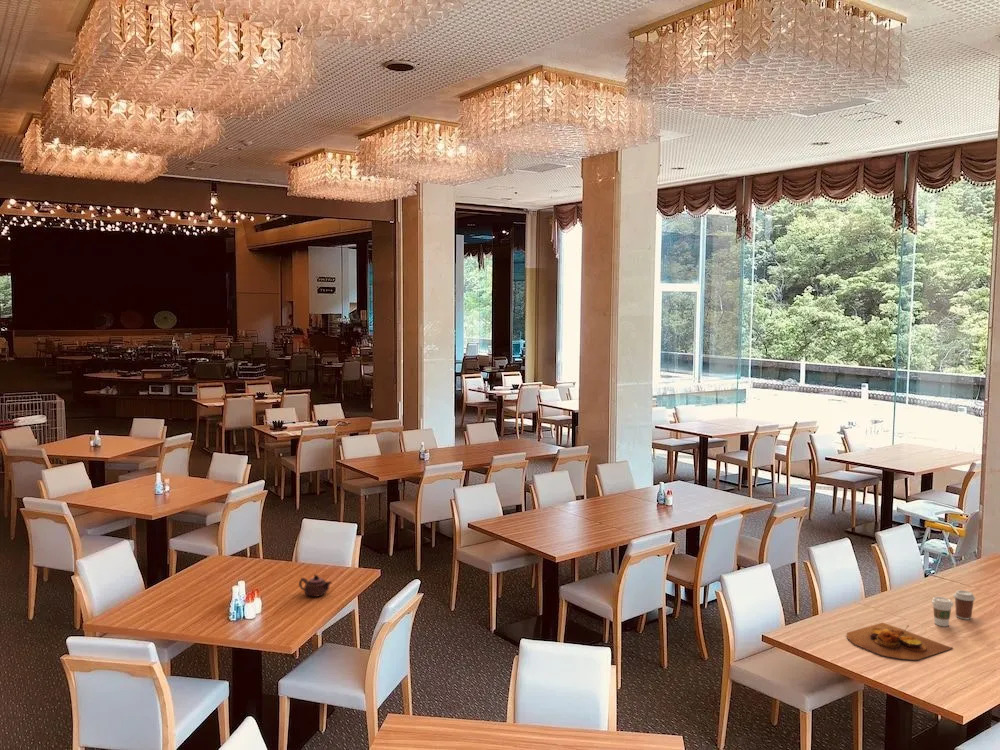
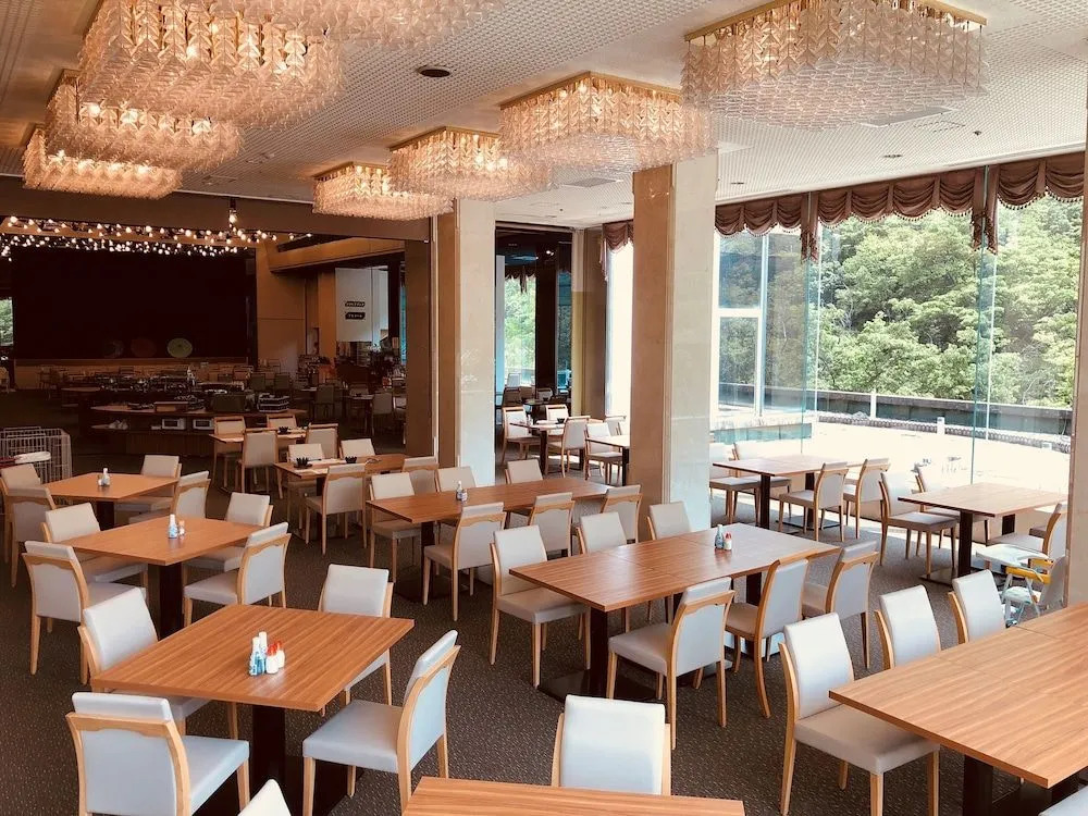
- coffee cup (942, 611)
- coffee cup (964, 604)
- bread (892, 634)
- teapot (315, 584)
